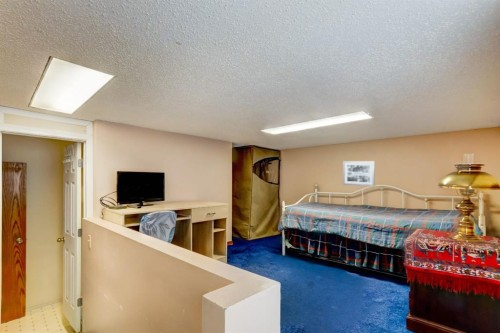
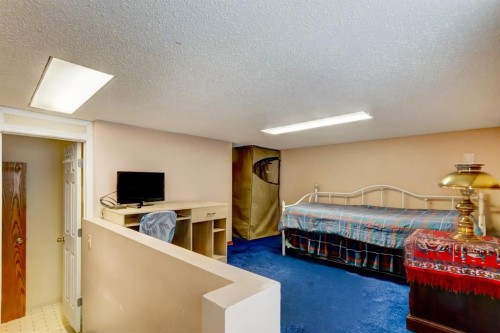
- wall art (358, 173)
